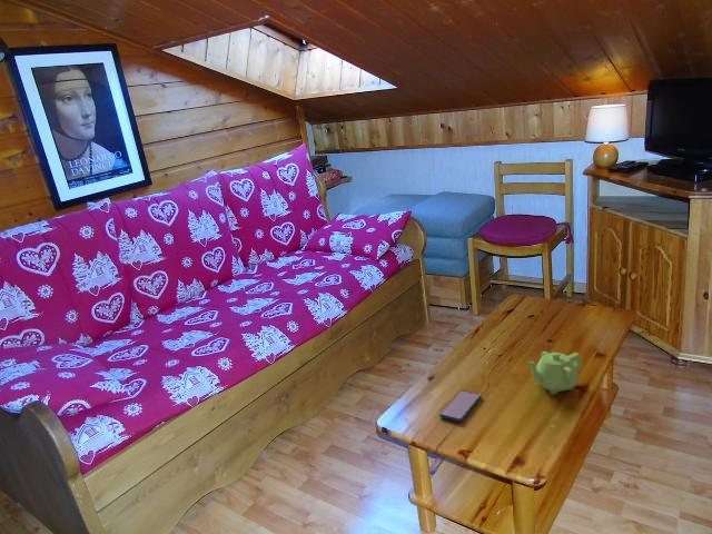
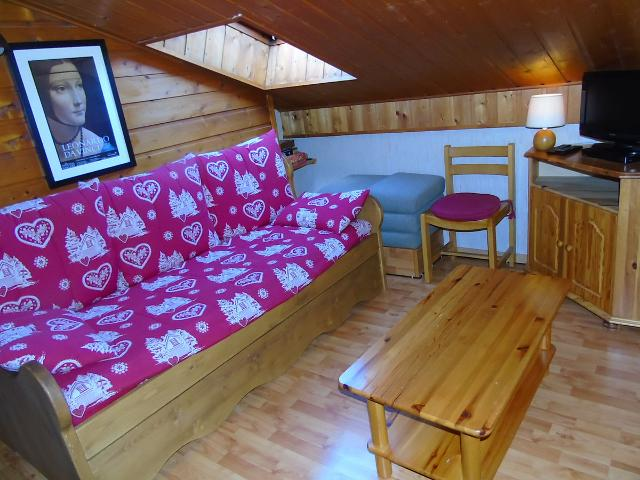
- teapot (555, 370)
- smartphone (461, 405)
